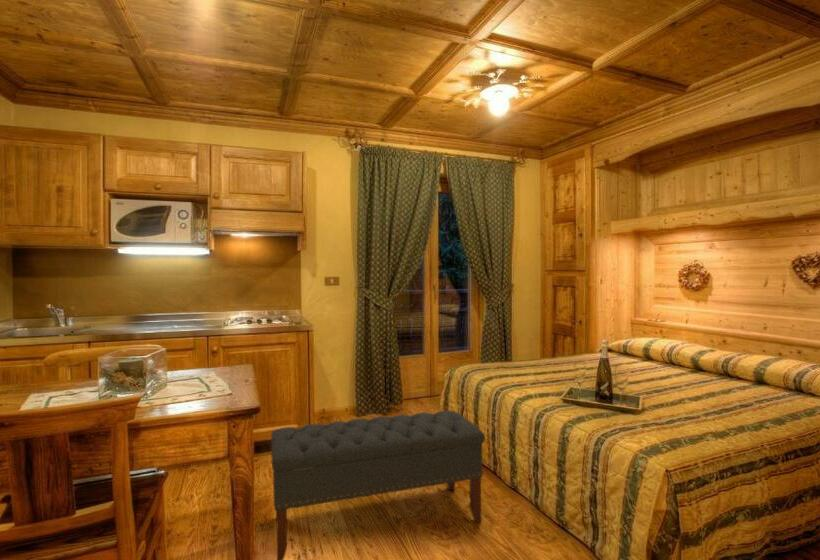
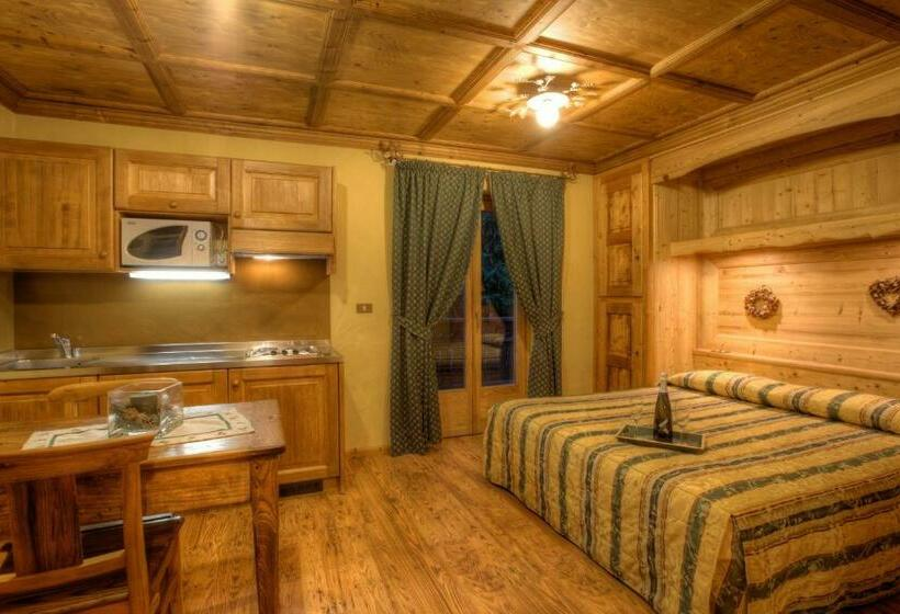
- bench (377, 472)
